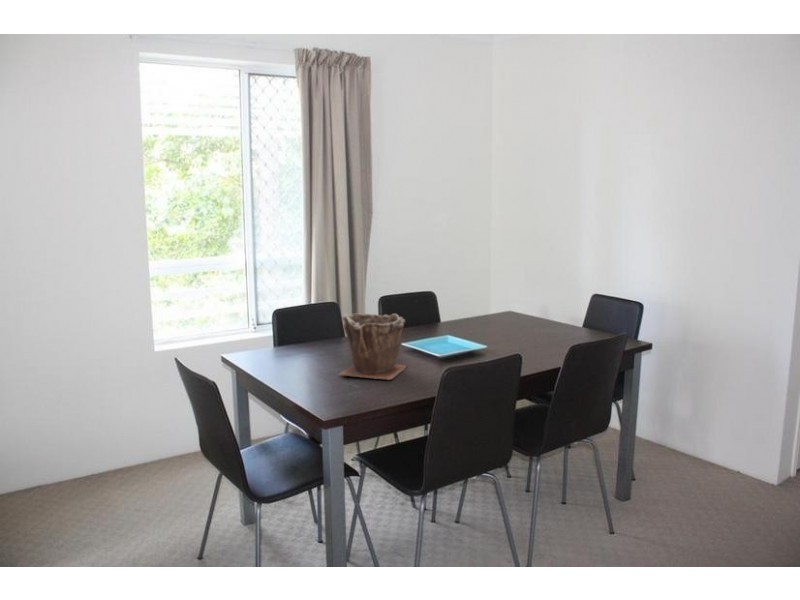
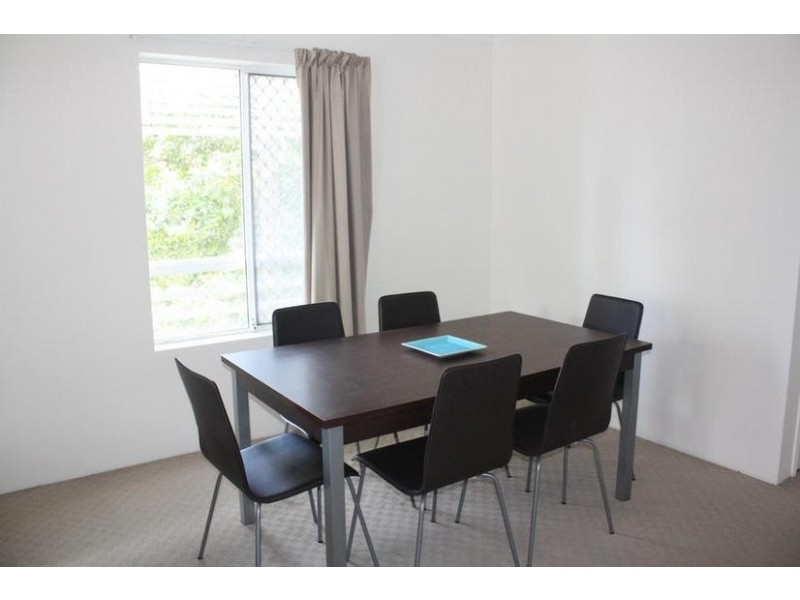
- plant pot (373, 343)
